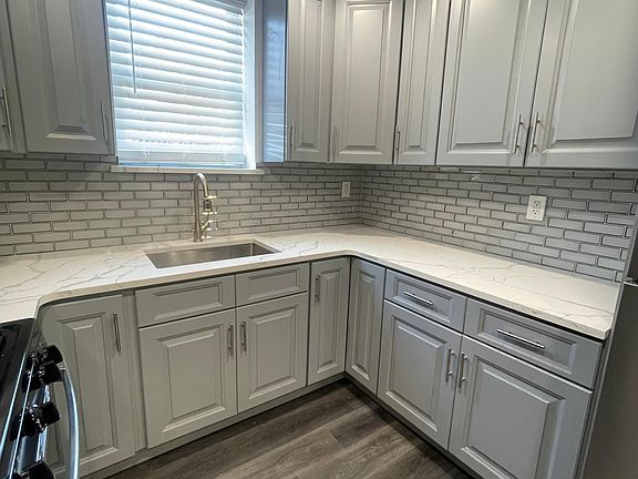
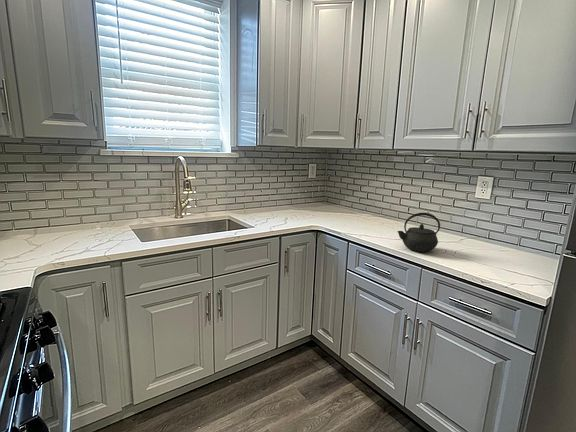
+ kettle (418, 231)
